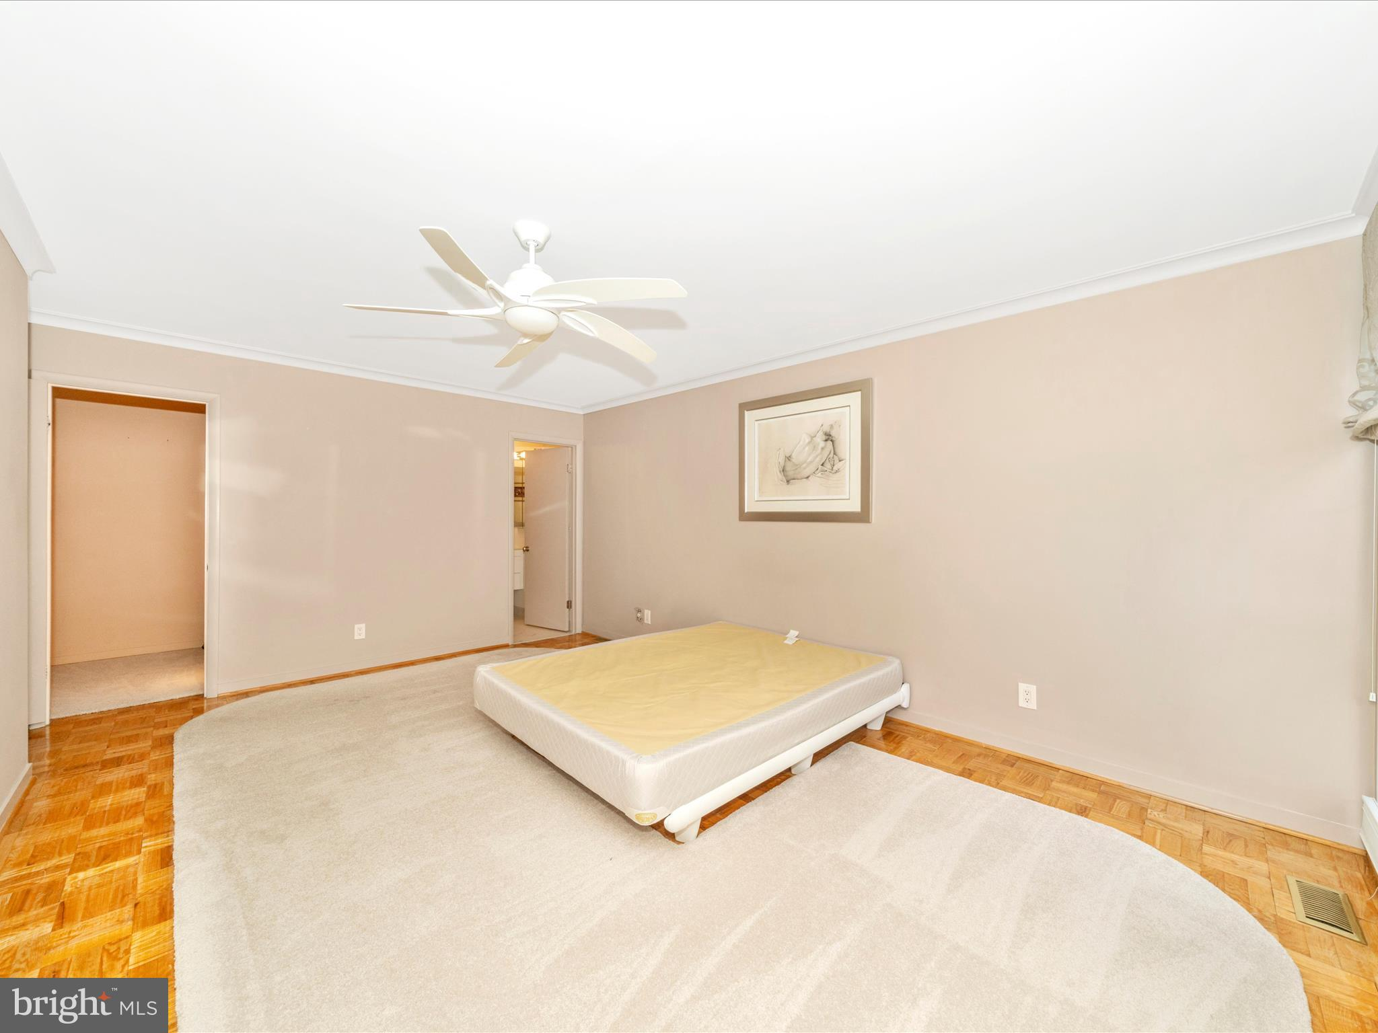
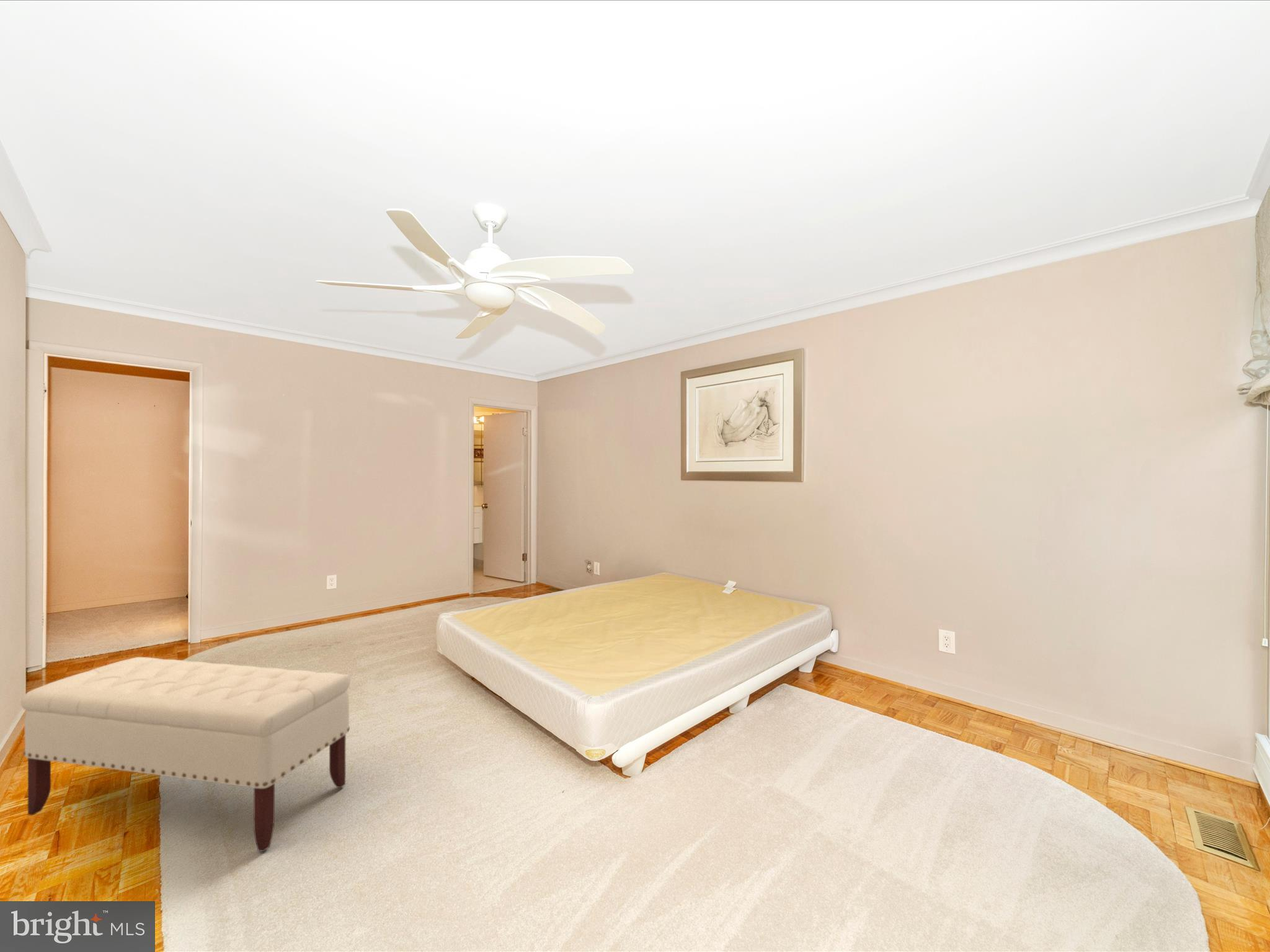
+ bench (194, 739)
